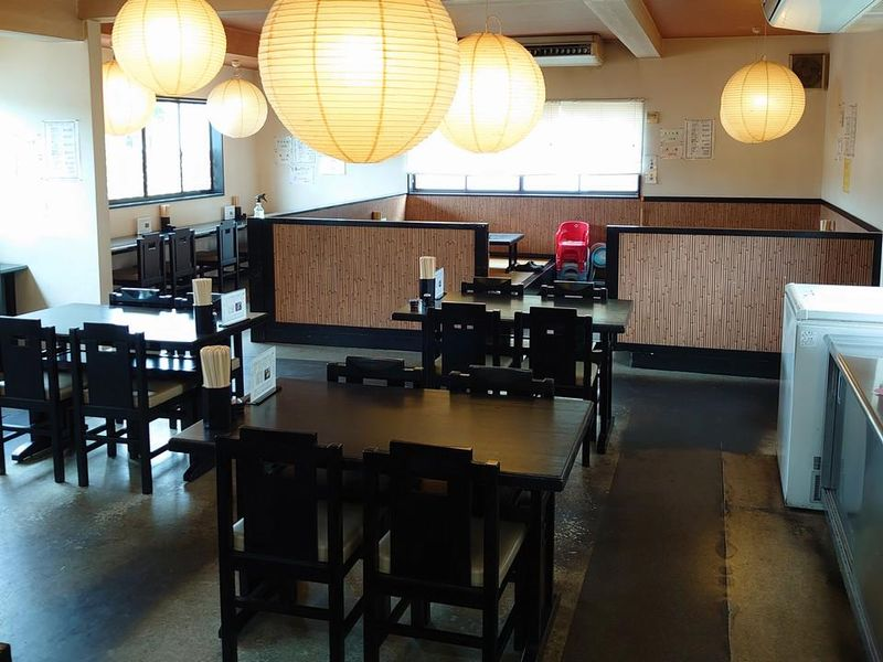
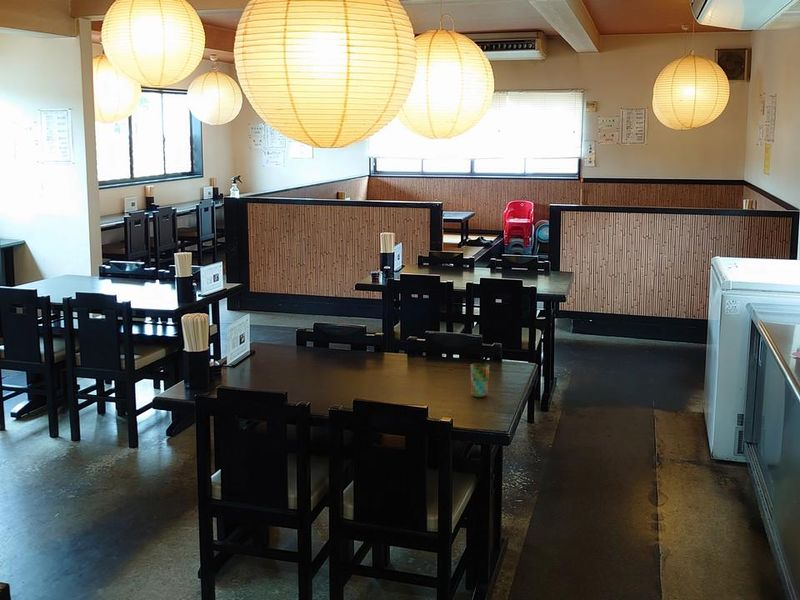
+ cup (479, 380)
